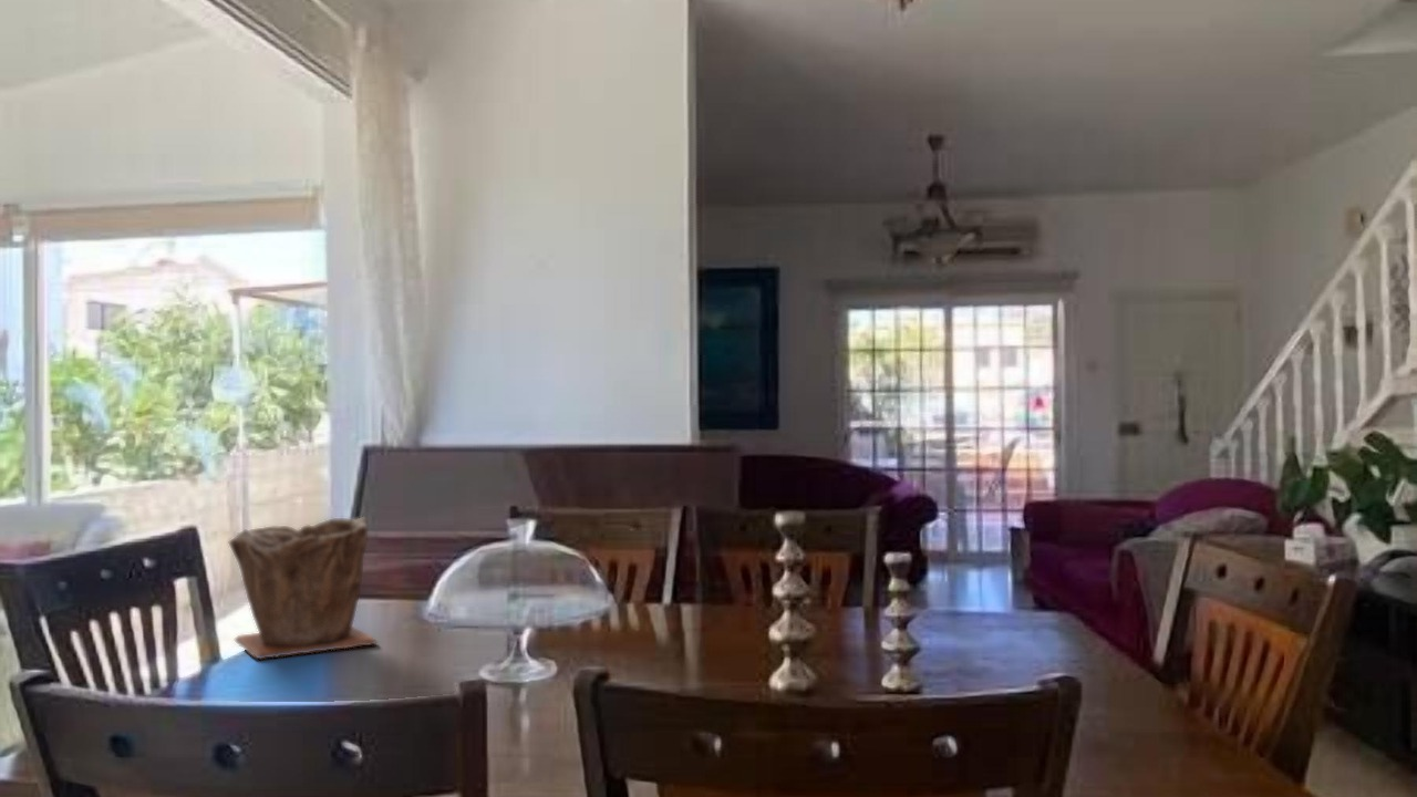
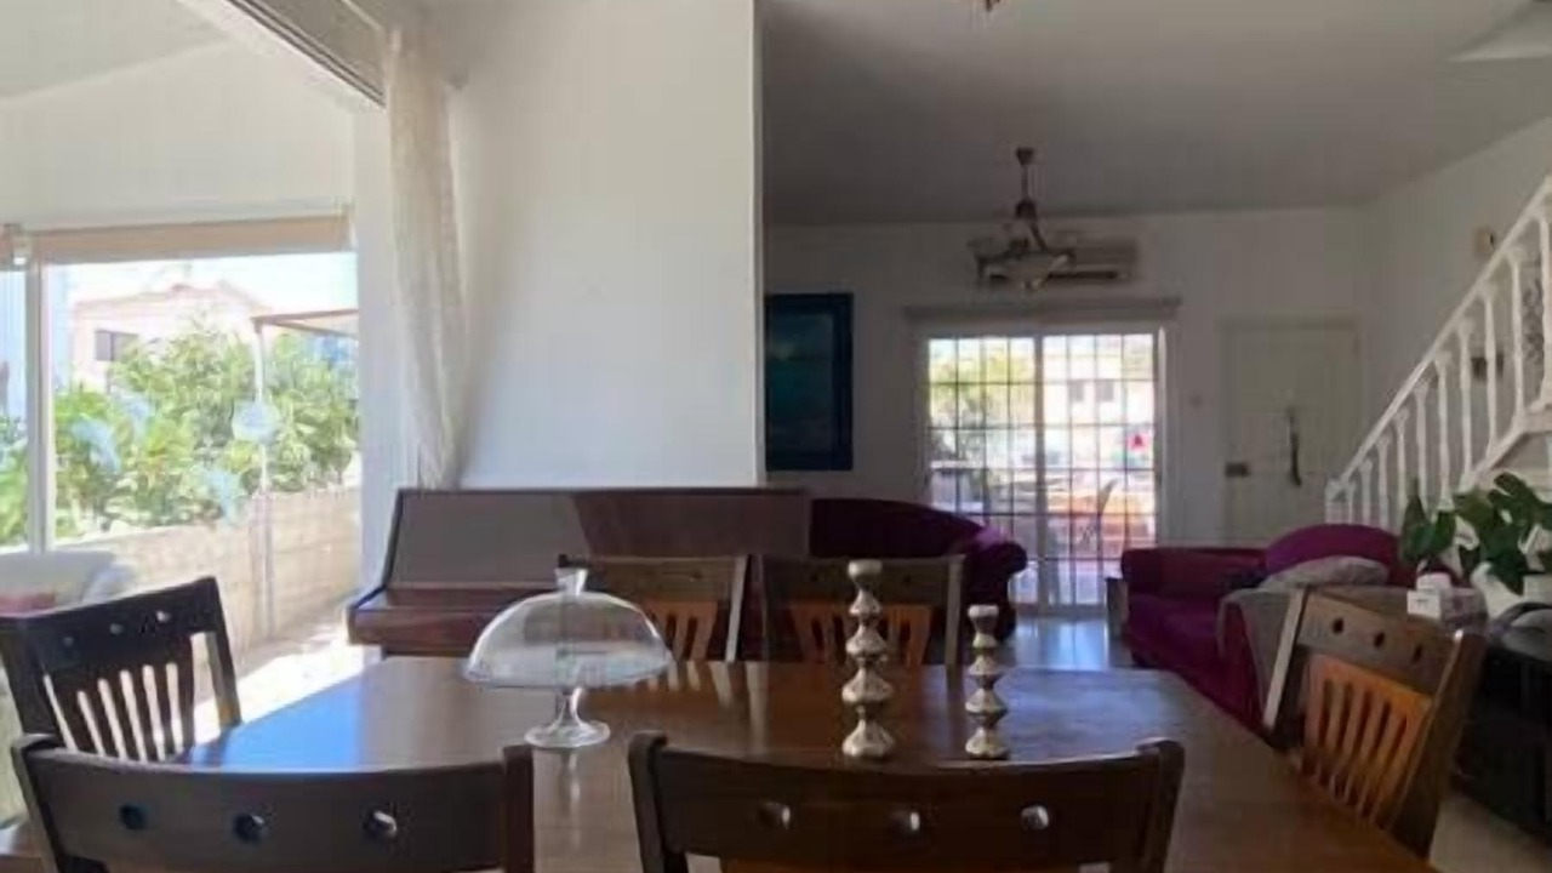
- plant pot (304, 581)
